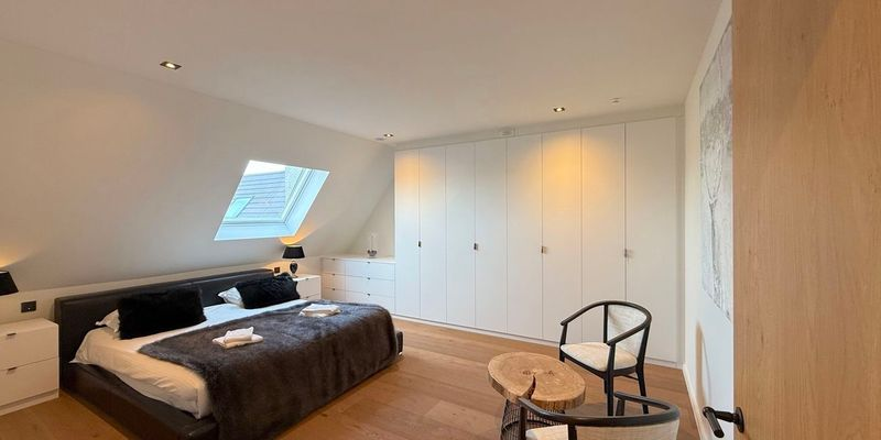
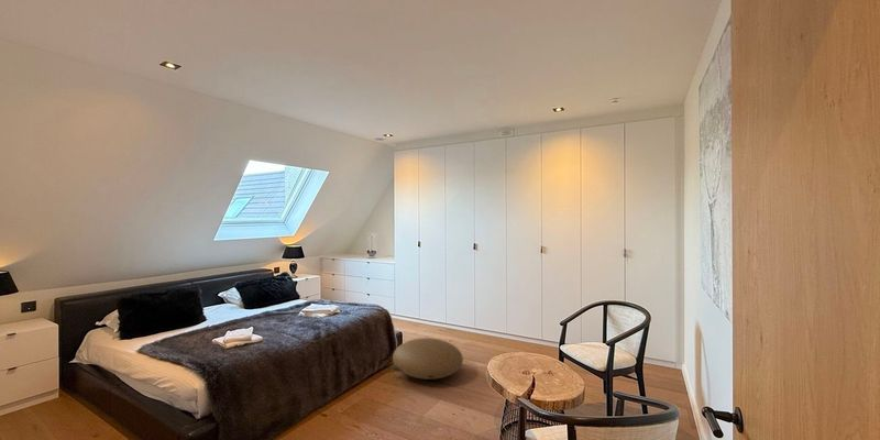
+ pouf (427, 356)
